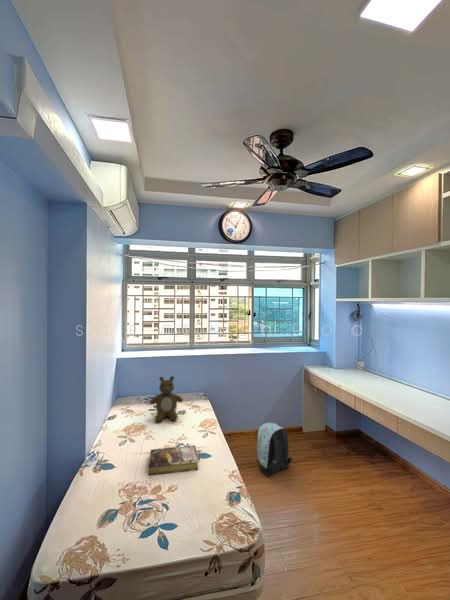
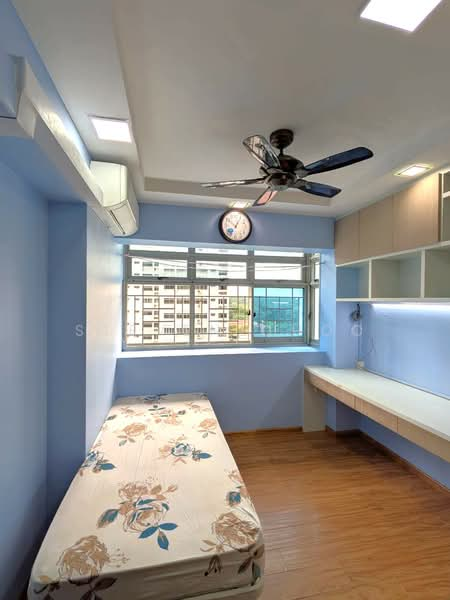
- book (173, 459)
- backpack (272, 446)
- teddy bear (166, 397)
